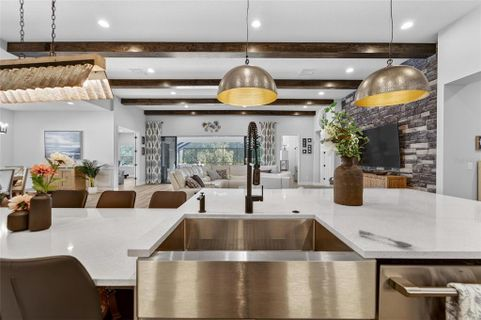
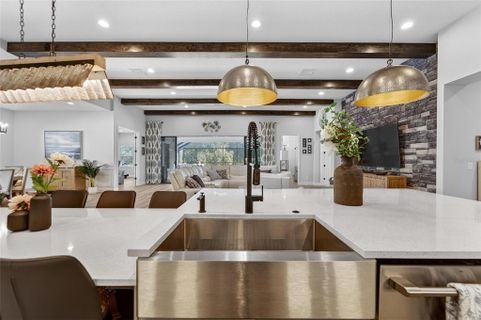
- soupspoon (383, 237)
